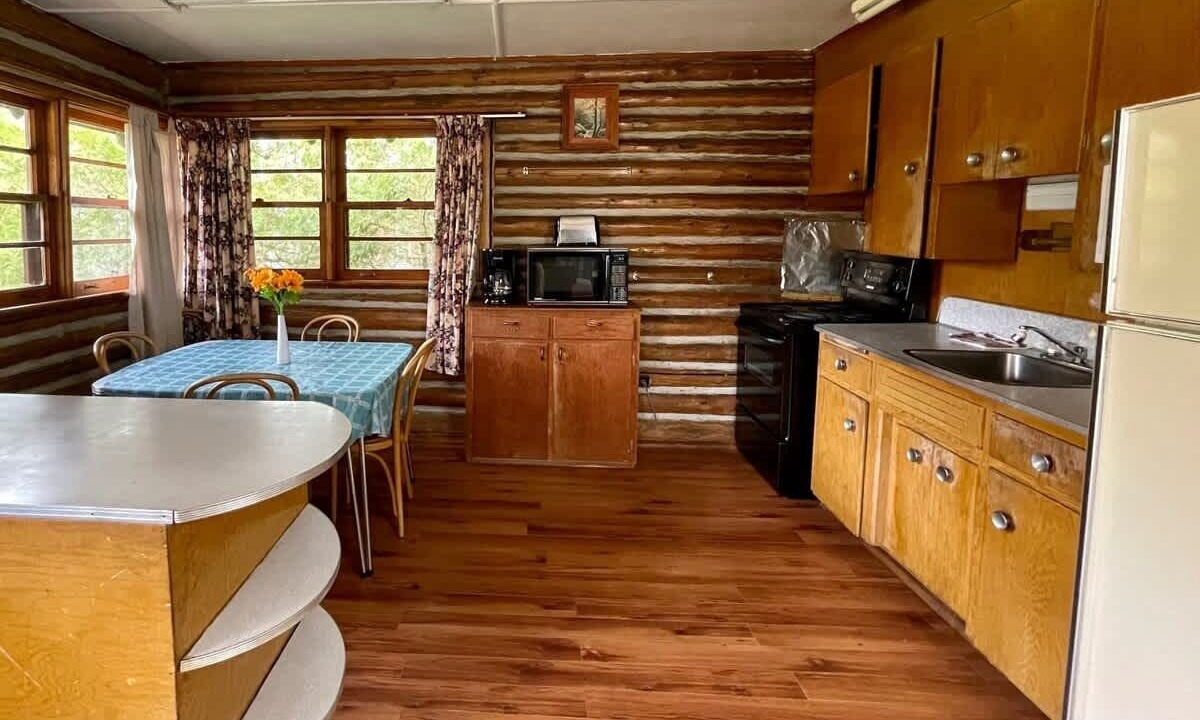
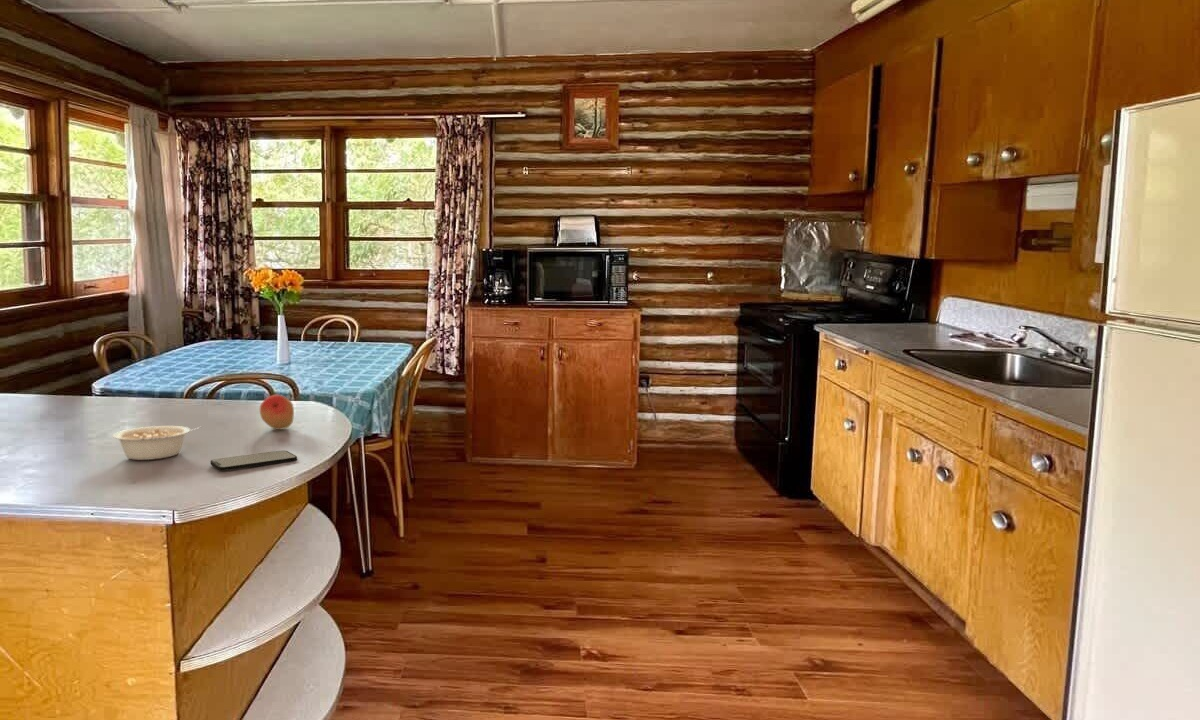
+ fruit (277, 412)
+ legume (155, 440)
+ smartphone (254, 460)
